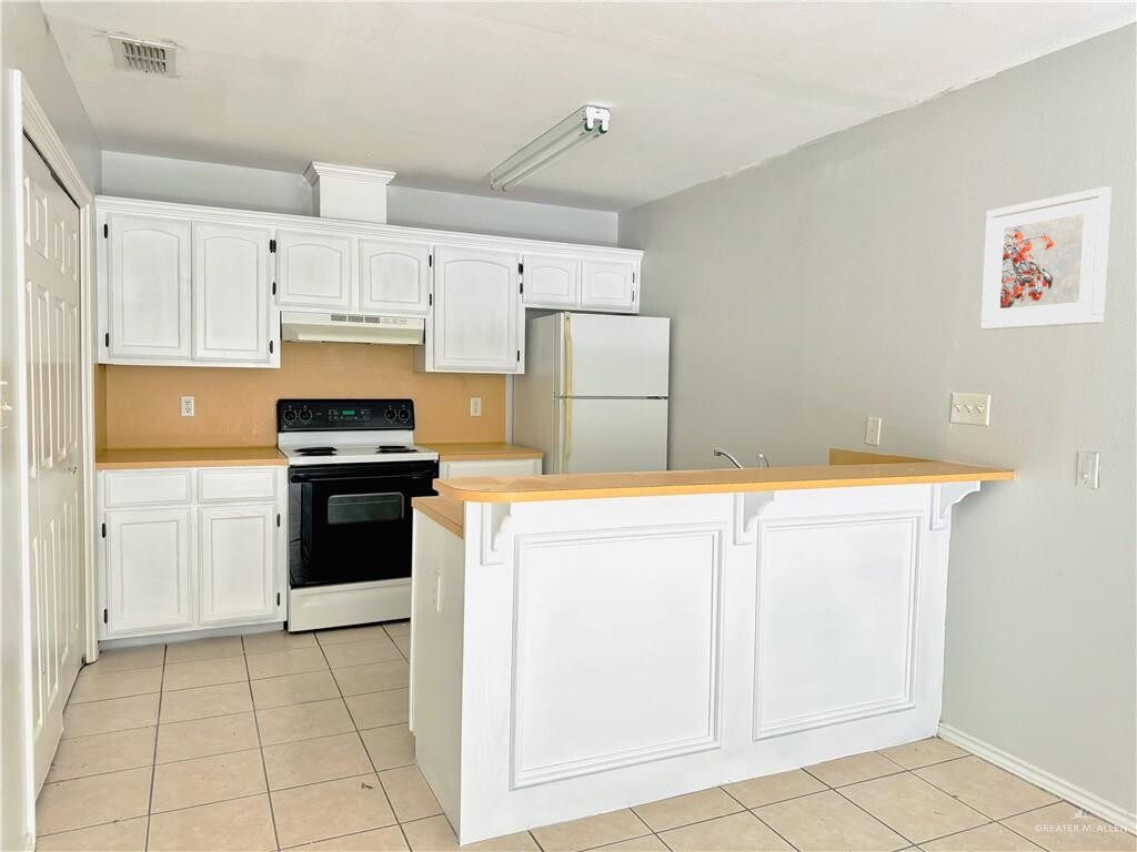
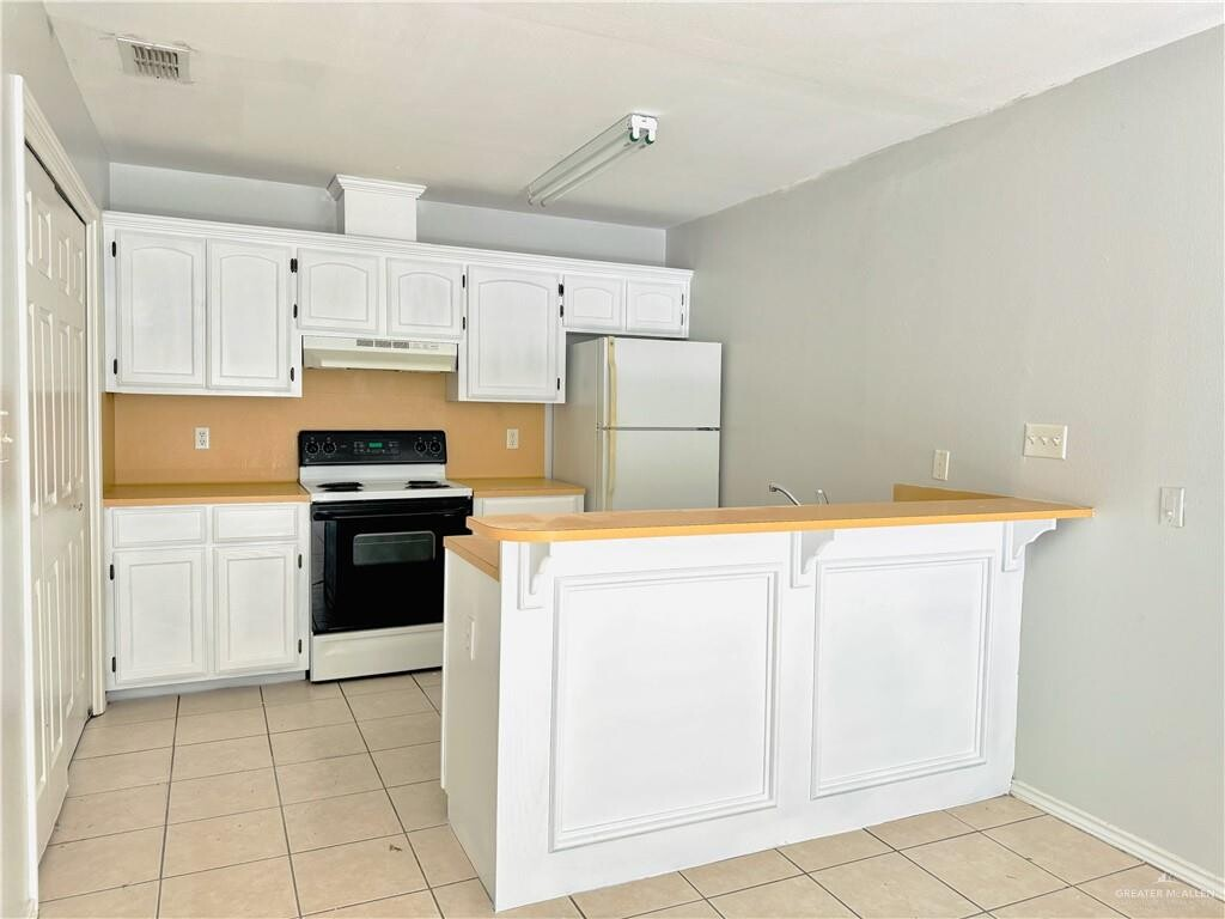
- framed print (1040, 263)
